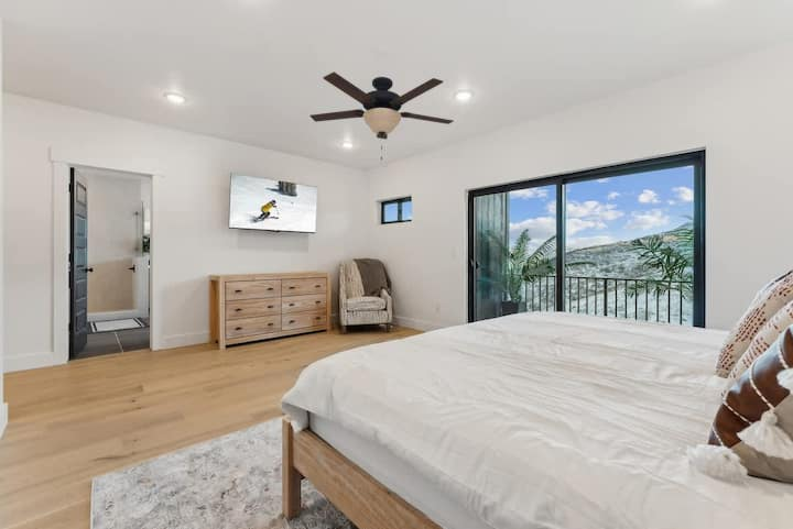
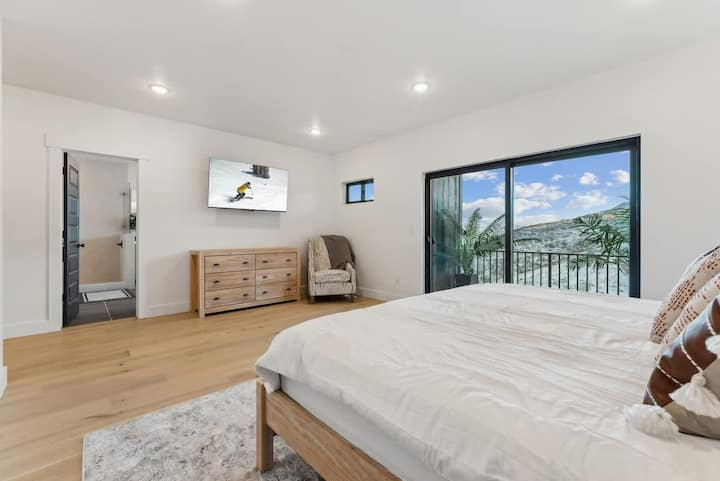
- ceiling fan (382, 122)
